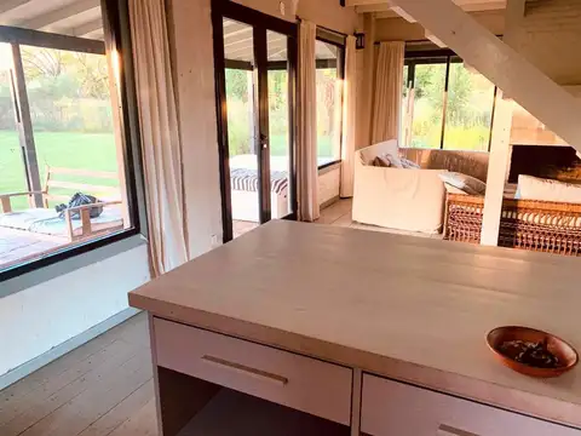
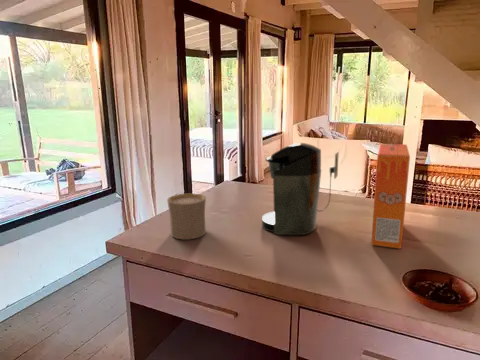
+ coffee maker (298, 182)
+ cup (187, 215)
+ cereal box (389, 192)
